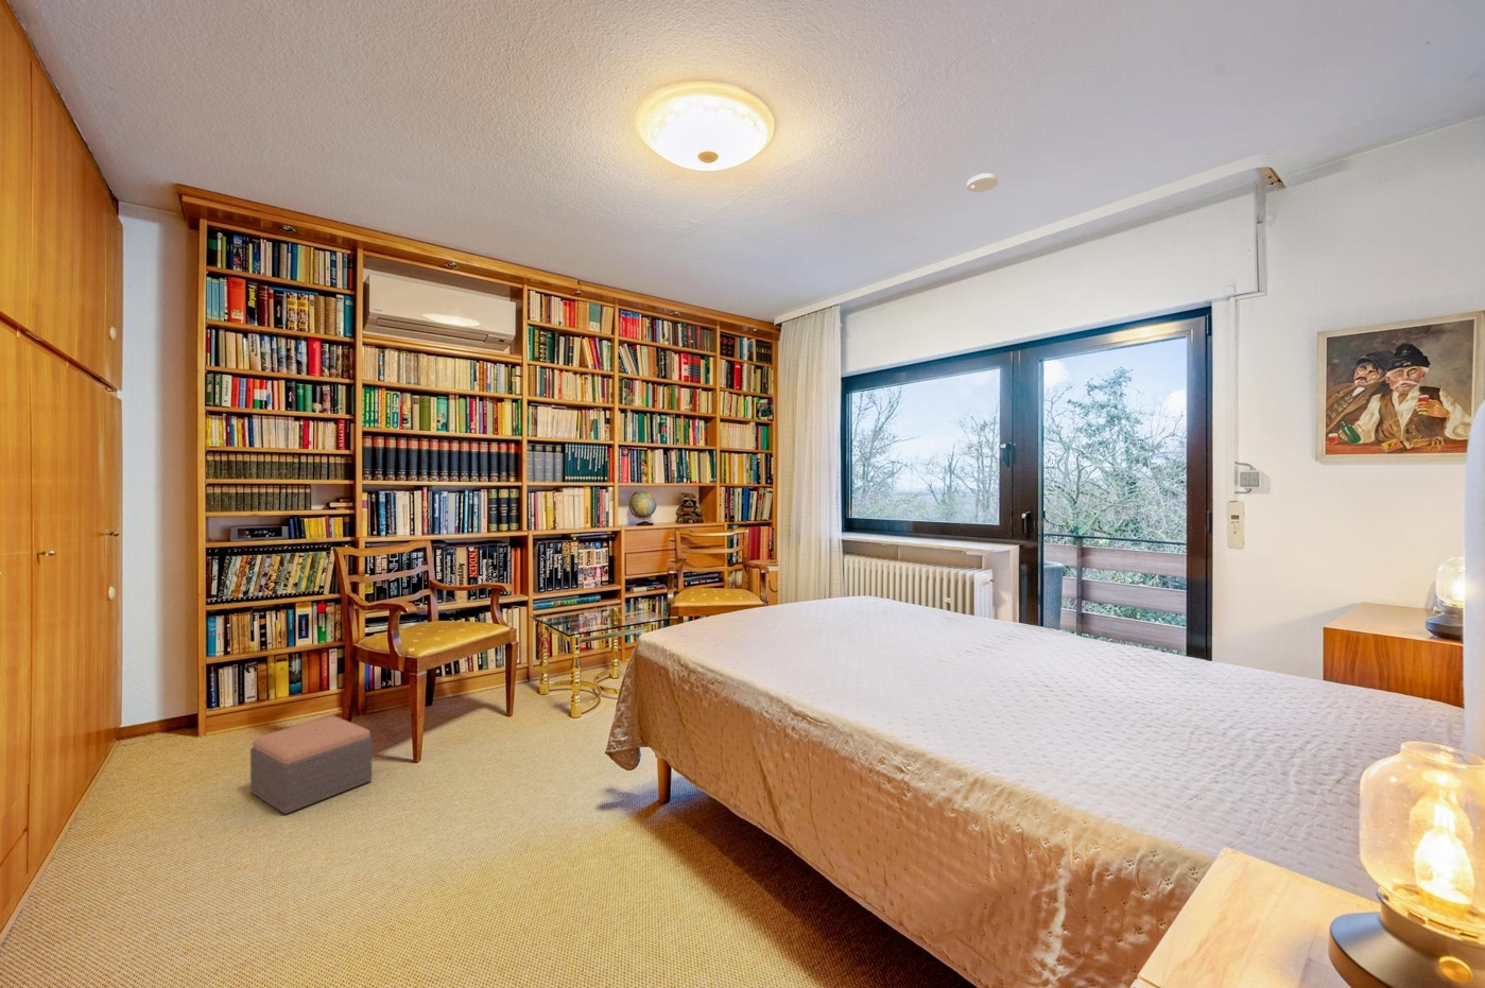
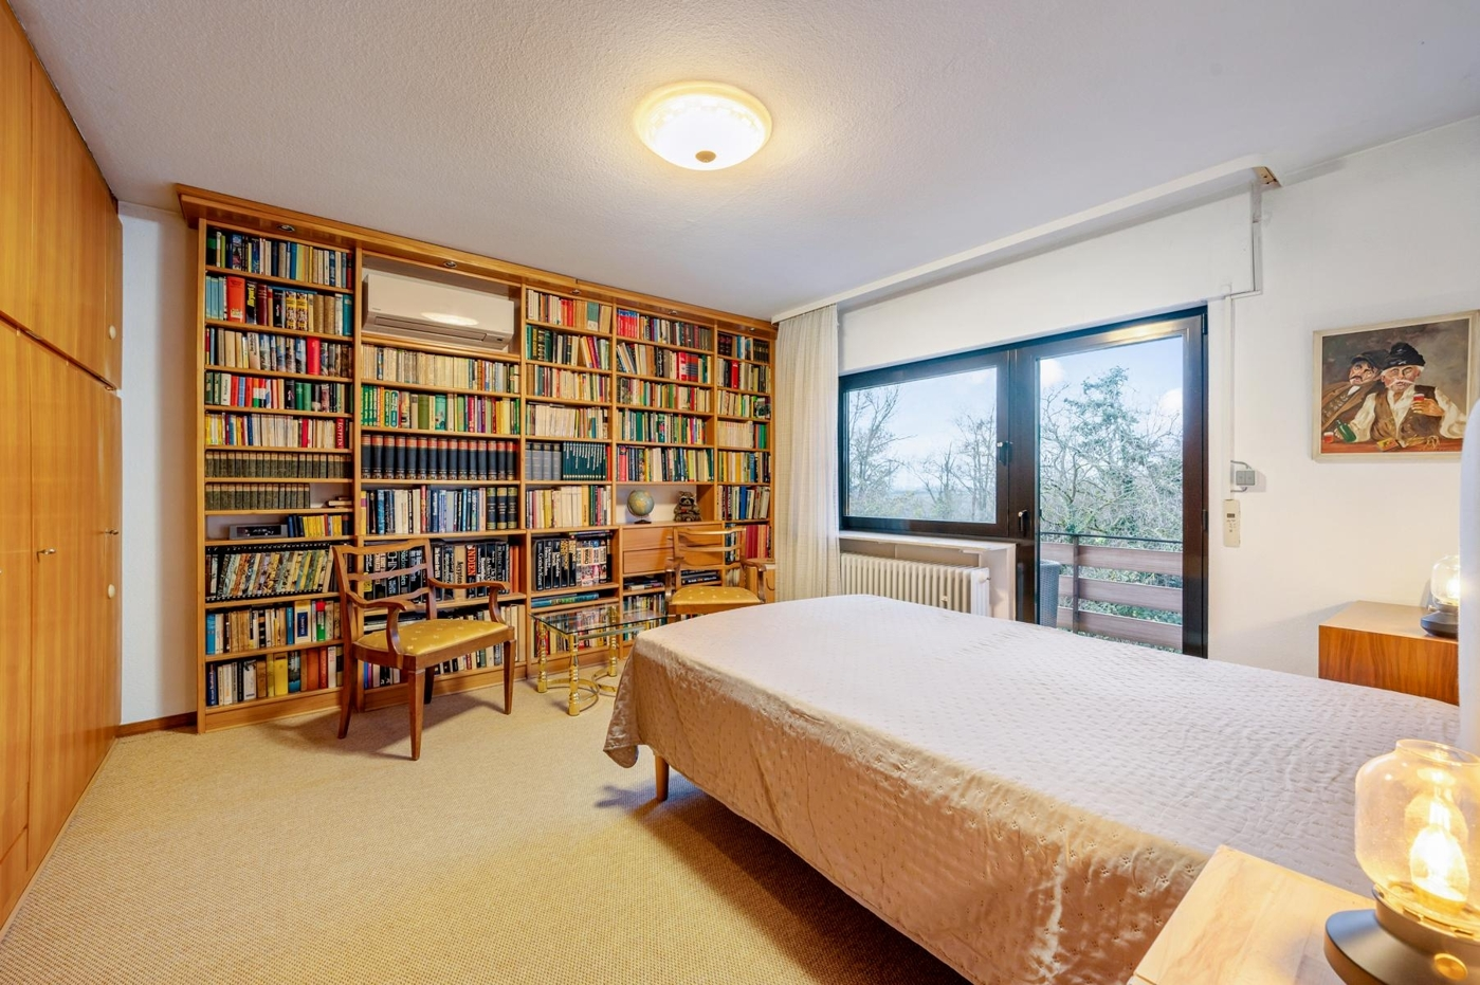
- smoke detector (982, 183)
- footstool (312, 759)
